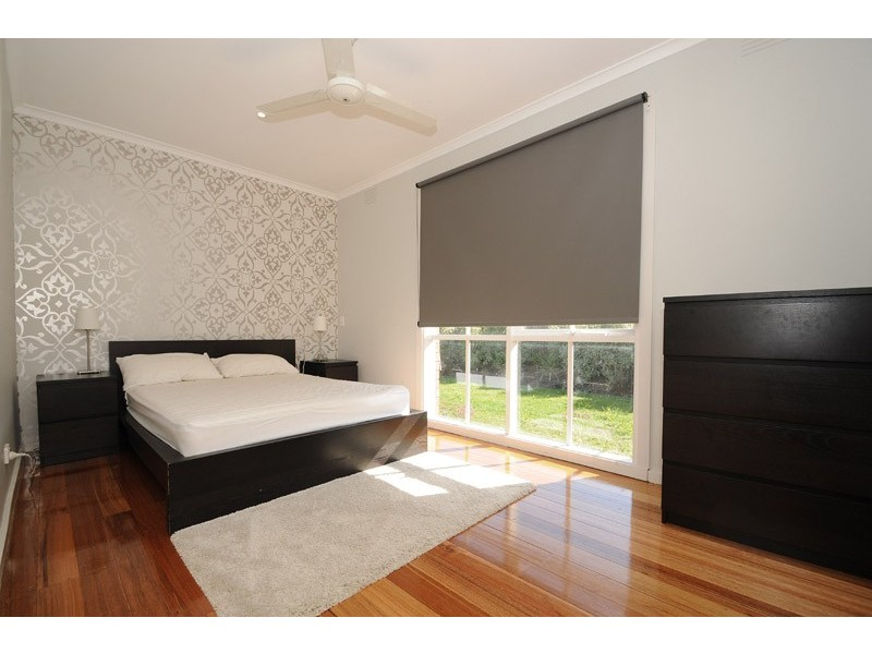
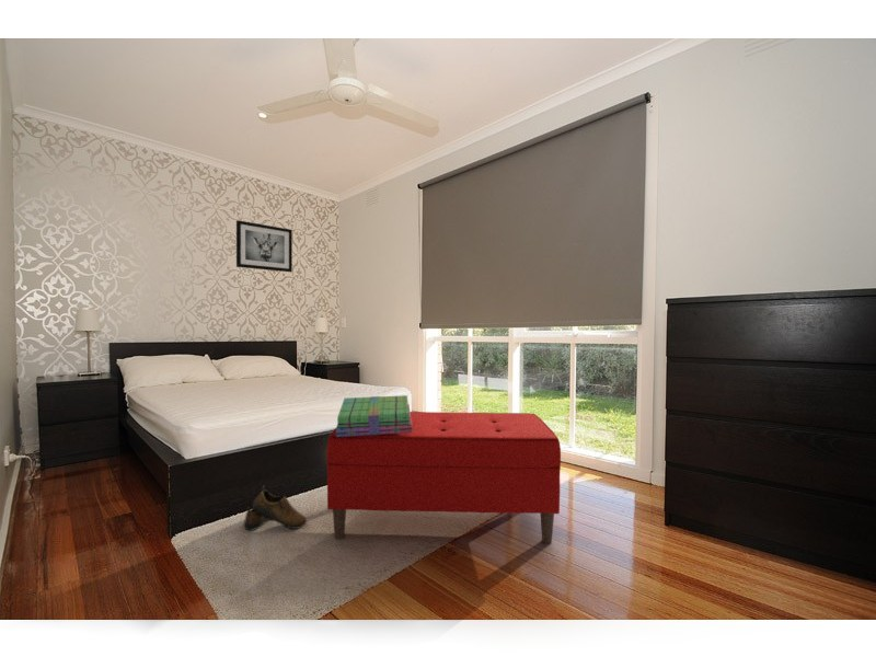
+ wall art (265, 247)
+ shoe (280, 502)
+ stack of books (376, 418)
+ bench (442, 471)
